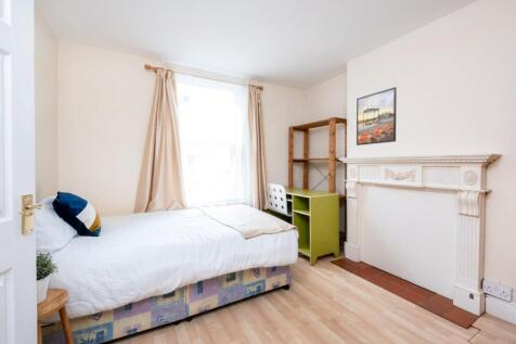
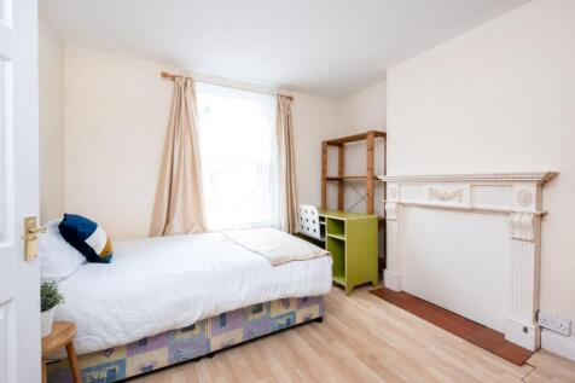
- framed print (374, 118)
